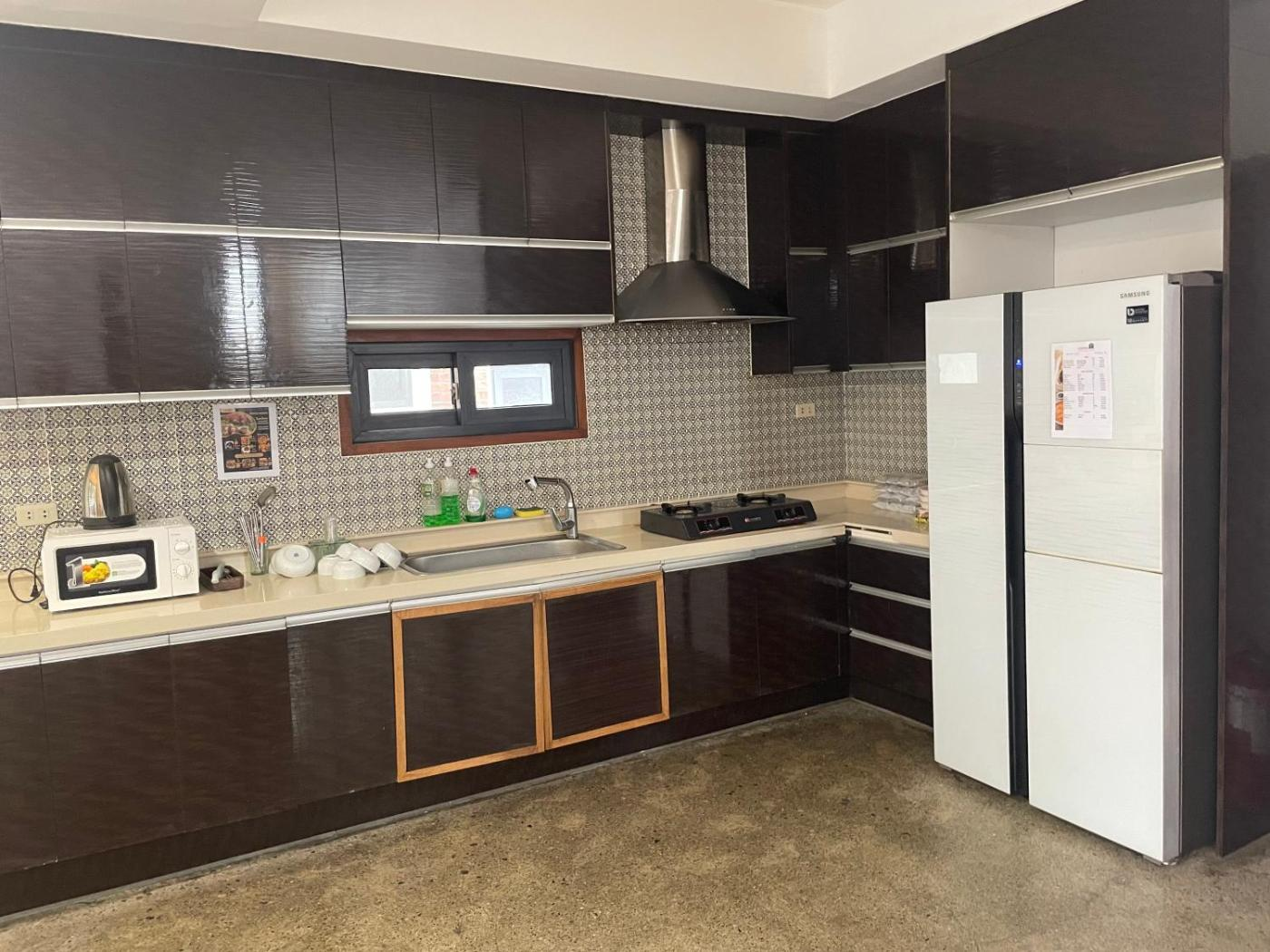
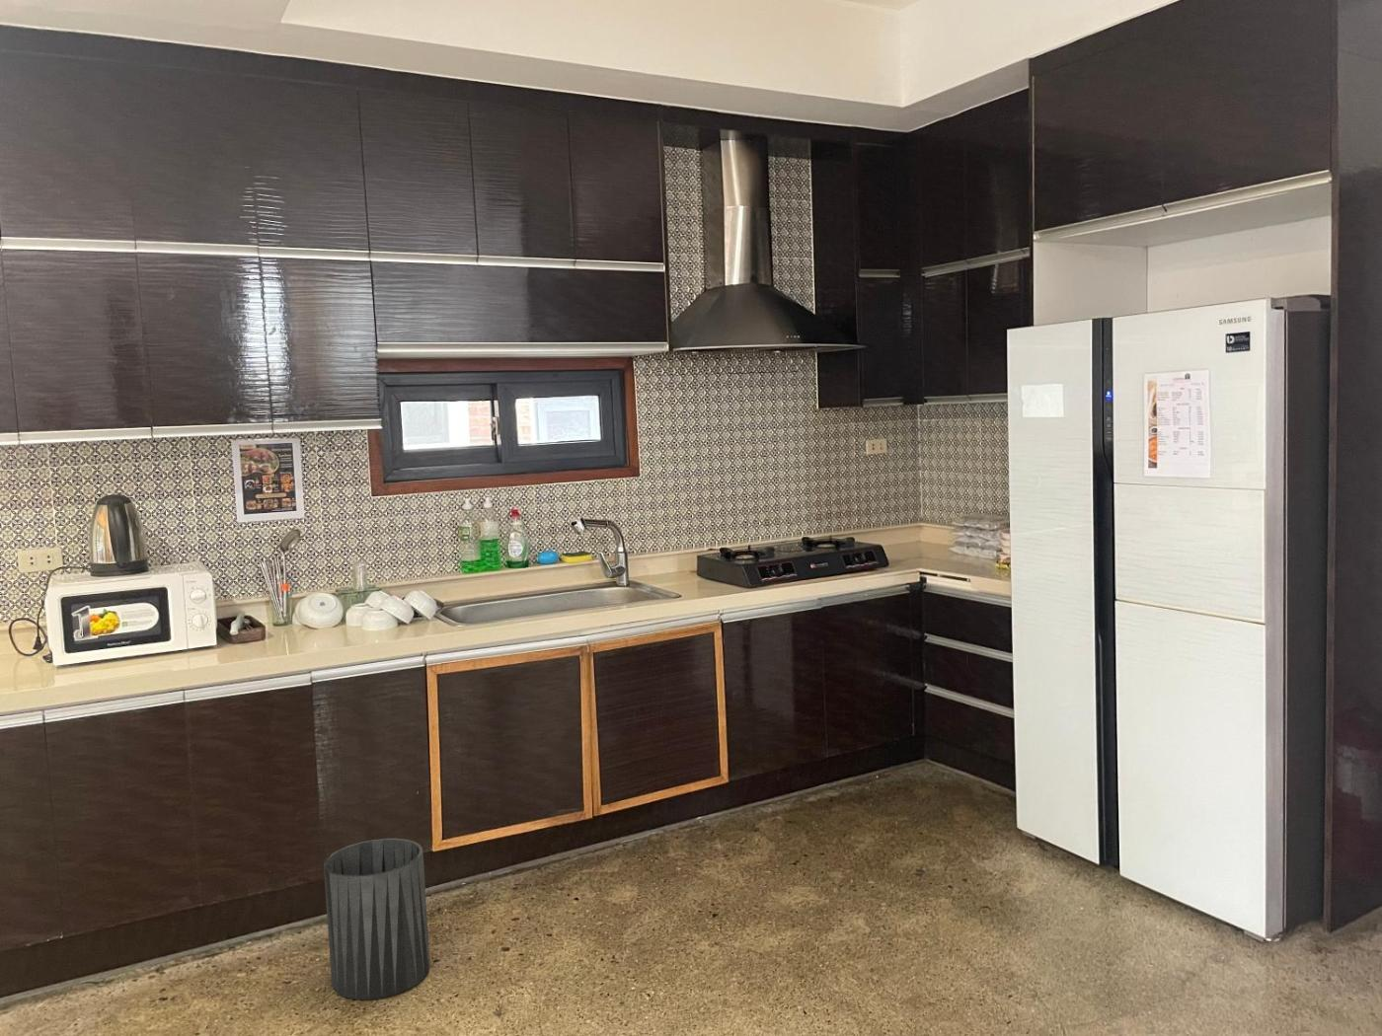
+ trash can (378, 915)
